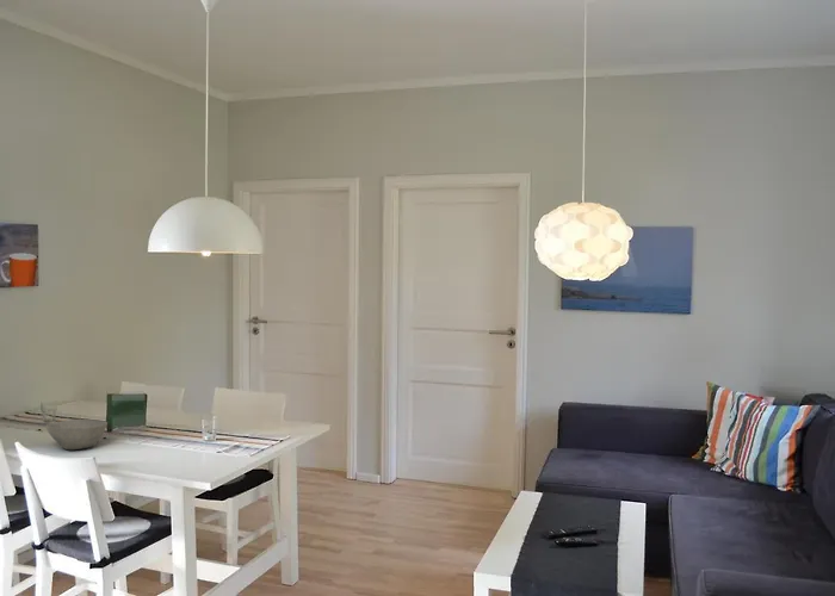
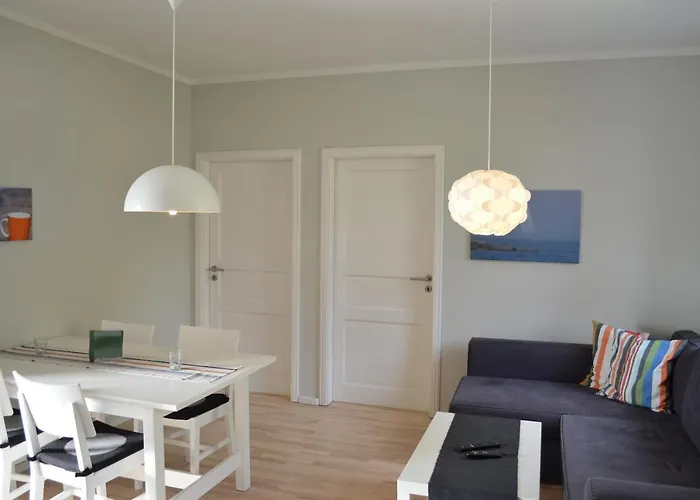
- bowl (76, 435)
